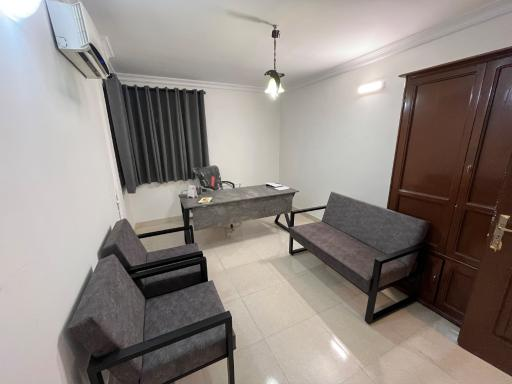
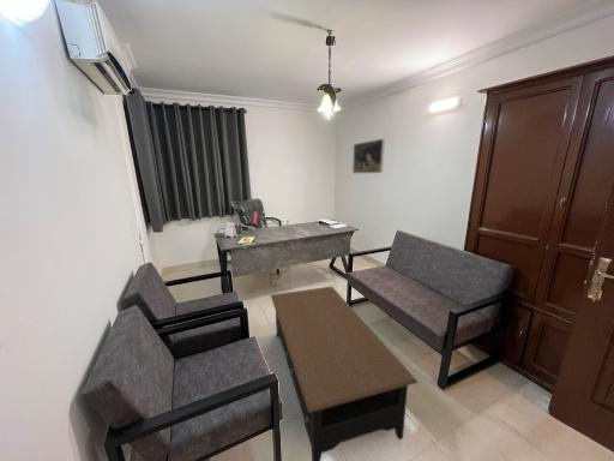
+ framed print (367, 157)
+ coffee table (324, 351)
